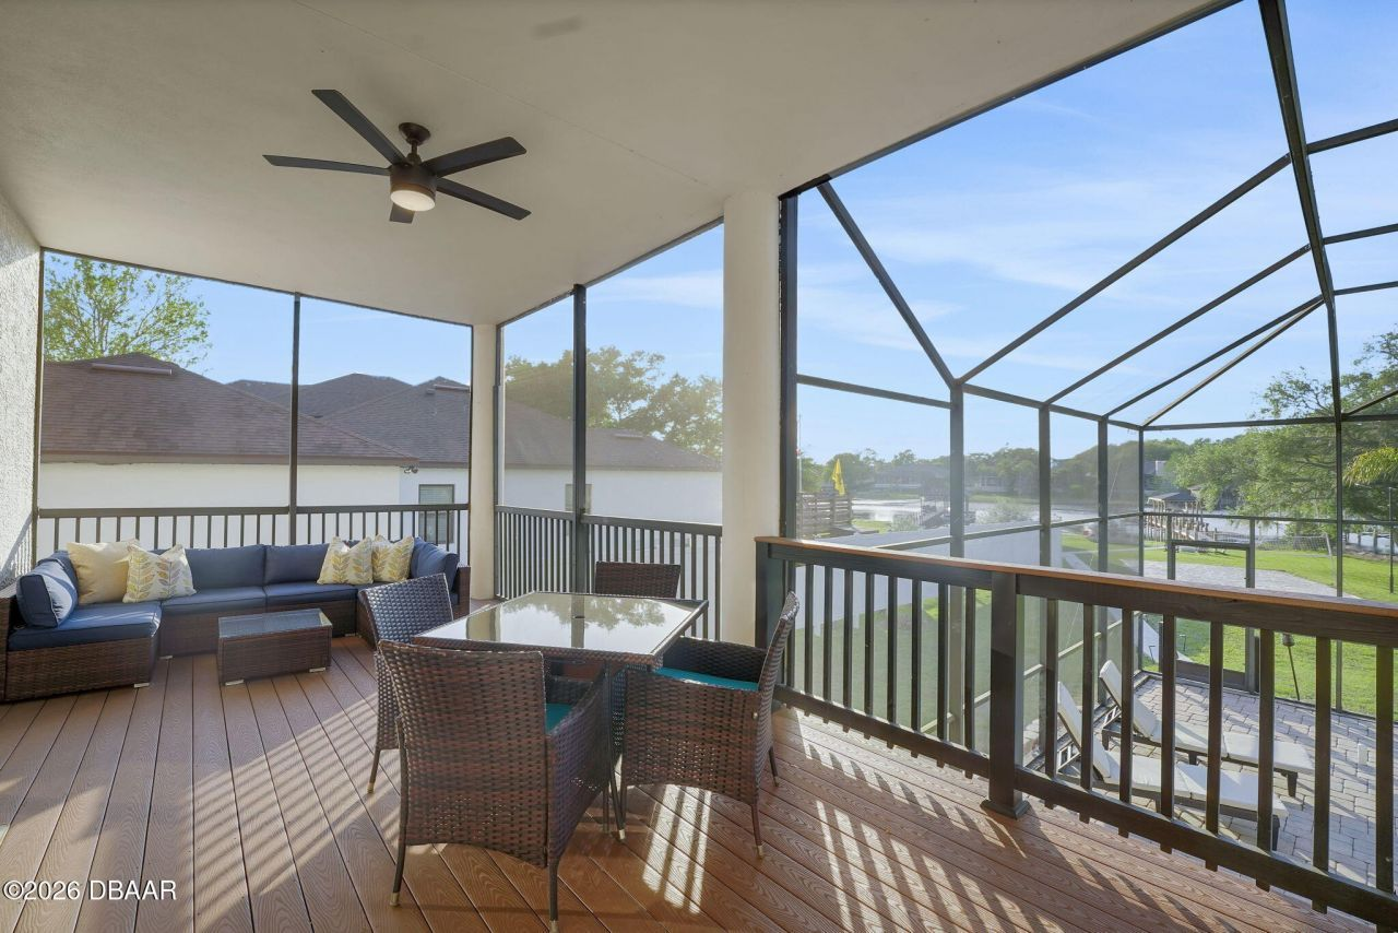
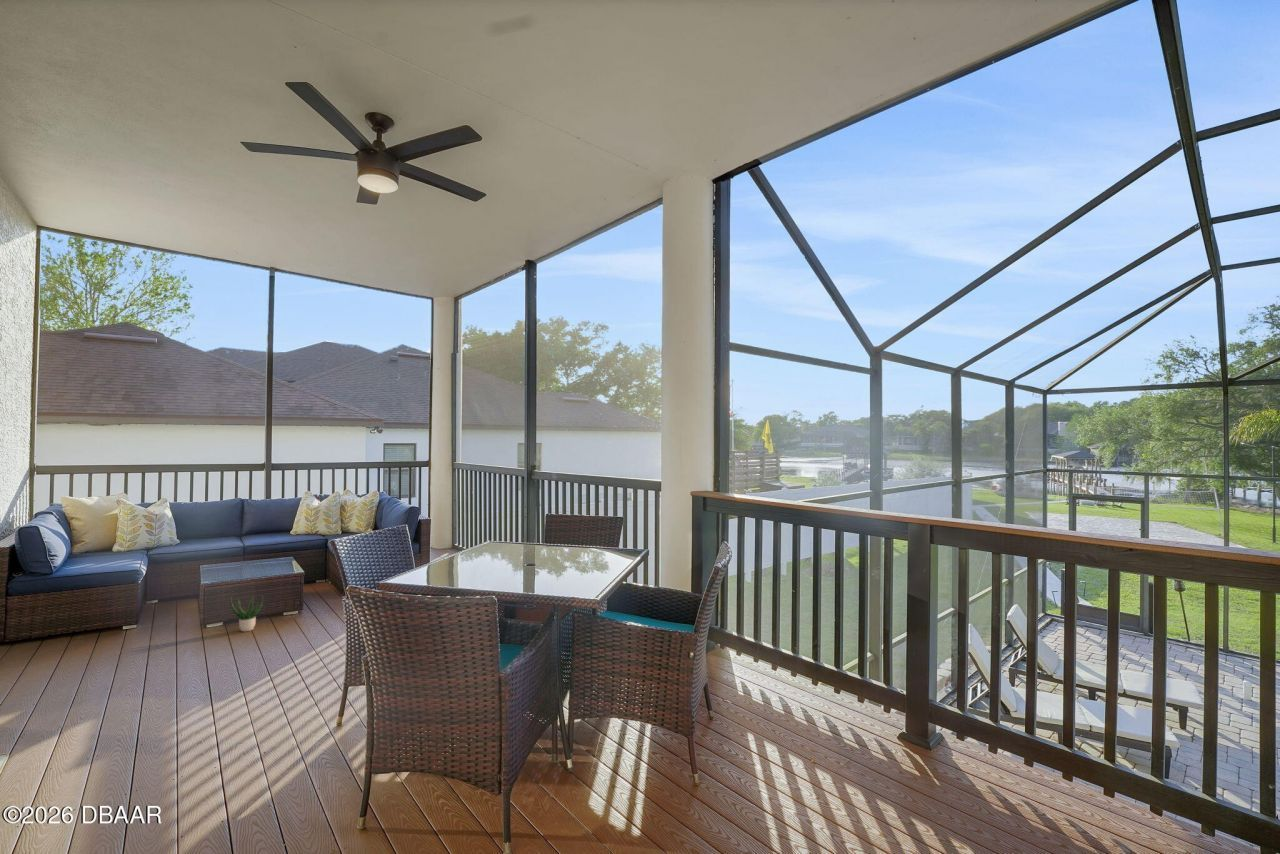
+ potted plant (247, 611)
